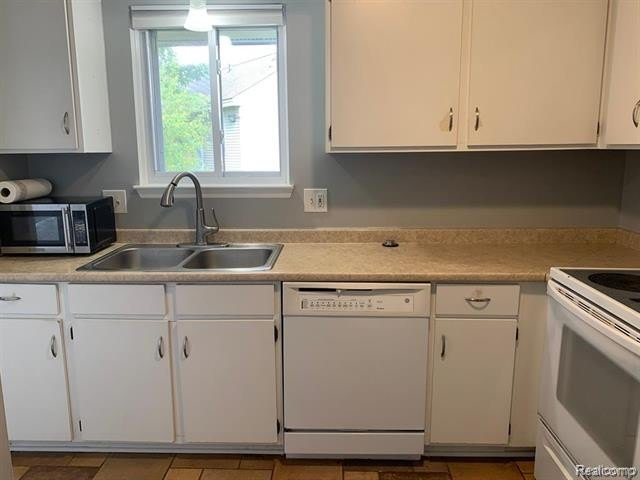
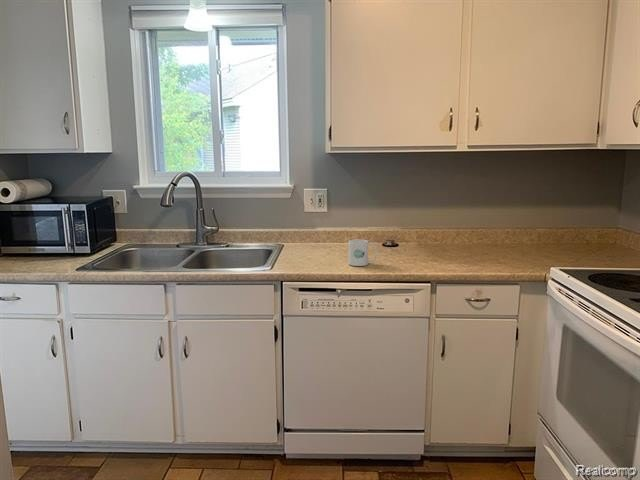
+ mug (362, 252)
